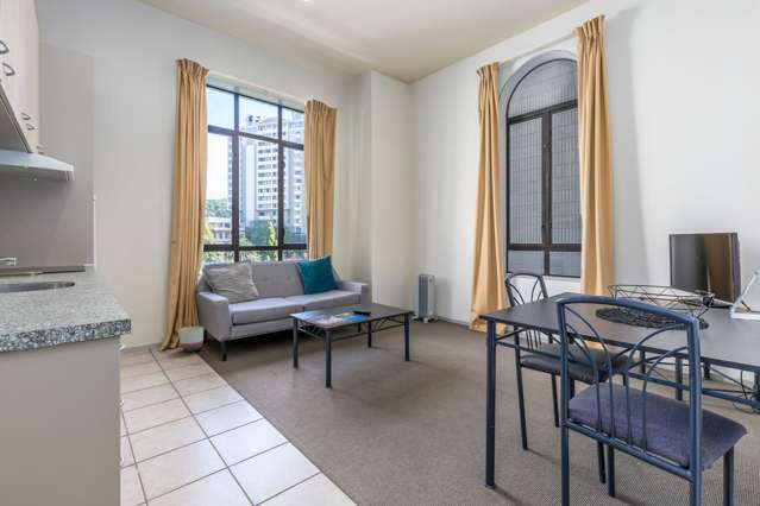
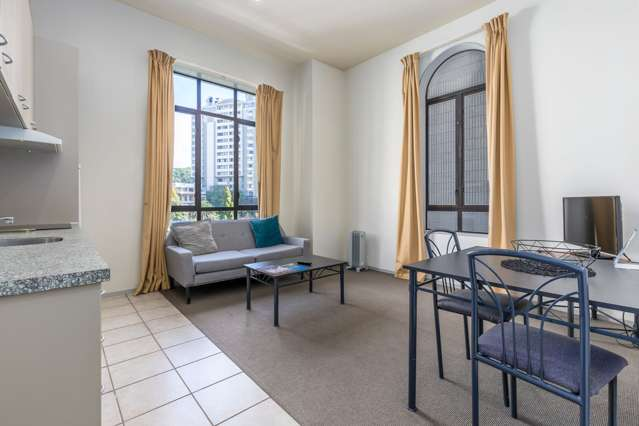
- planter (191, 339)
